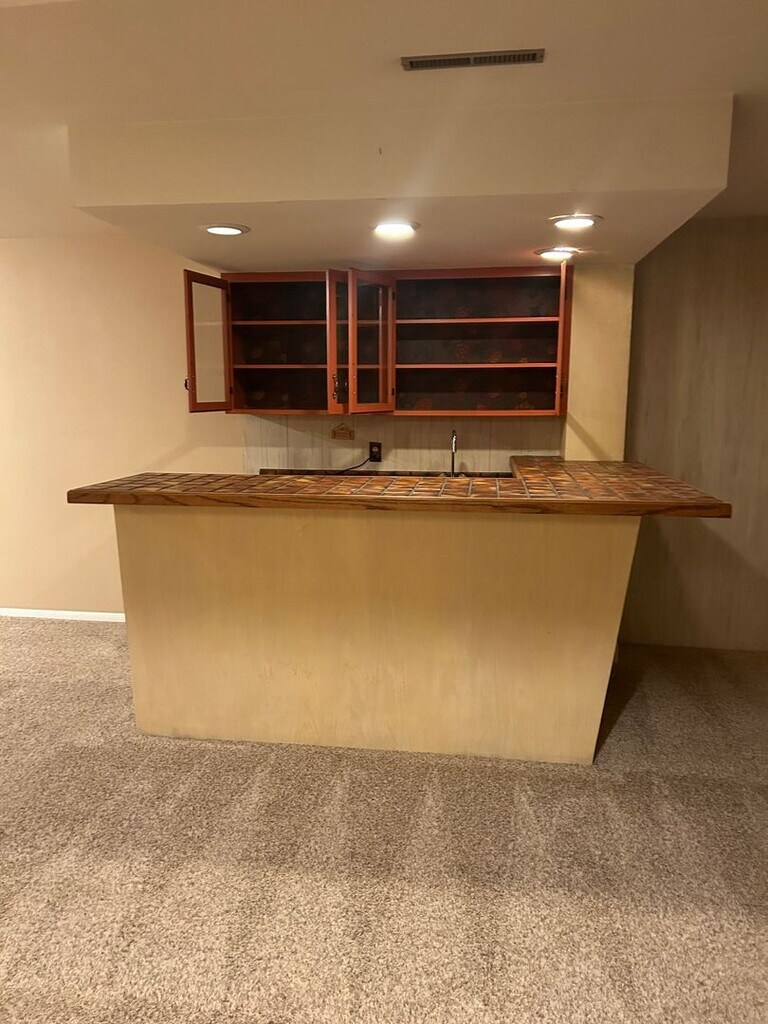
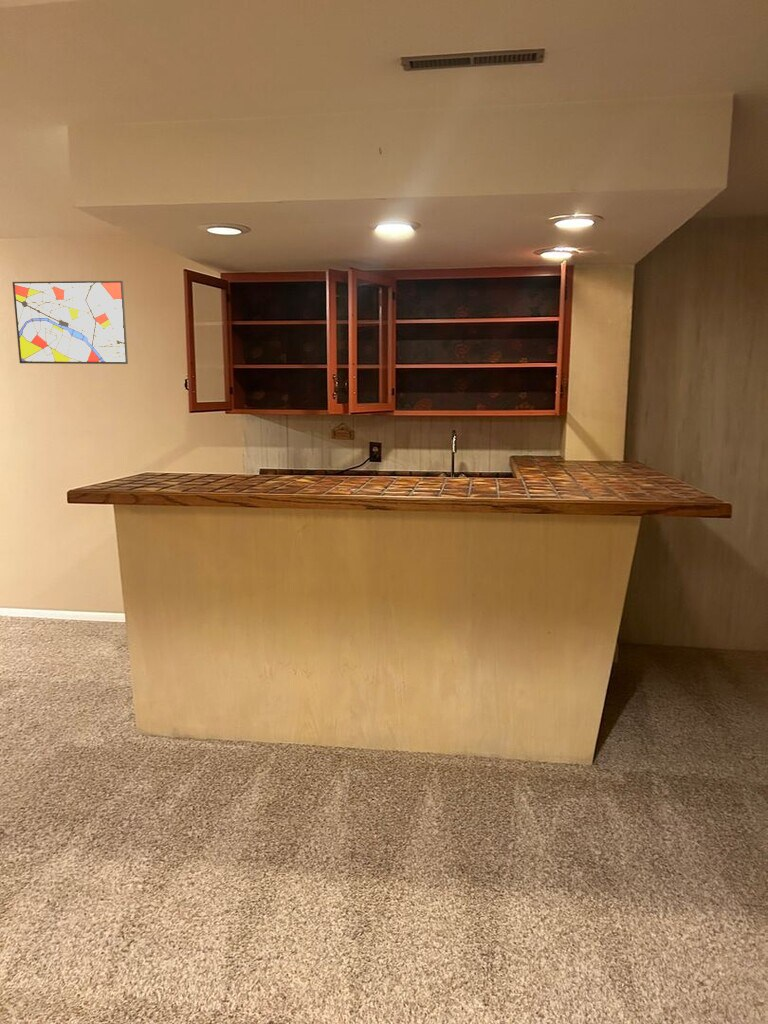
+ wall art (70, 323)
